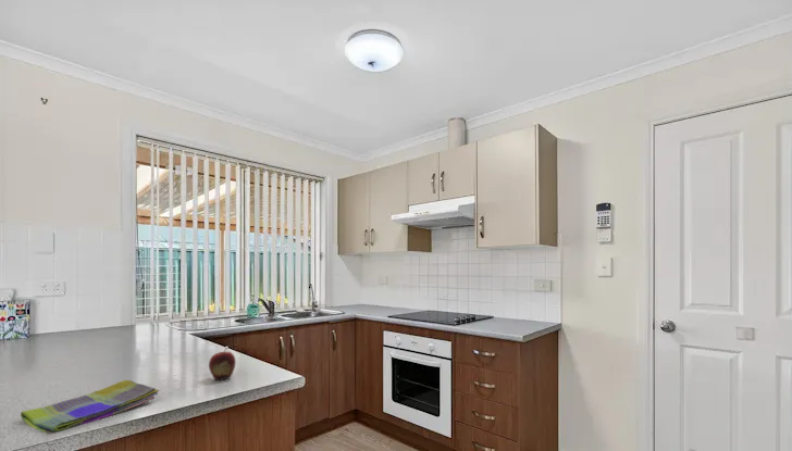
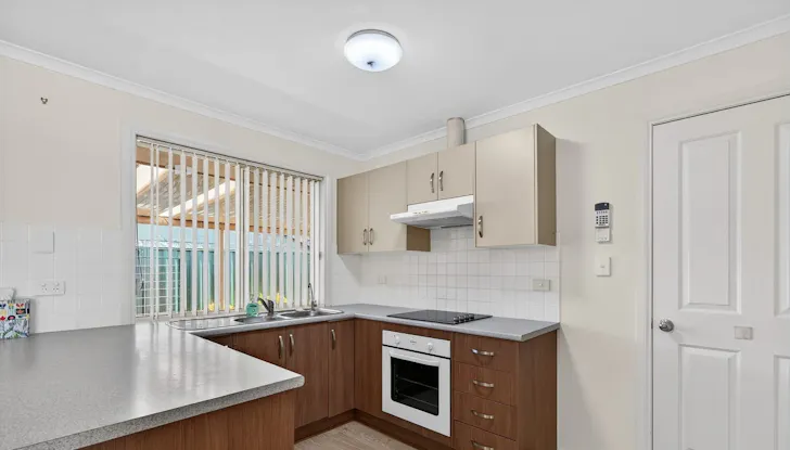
- dish towel (94, 403)
- fruit (222, 363)
